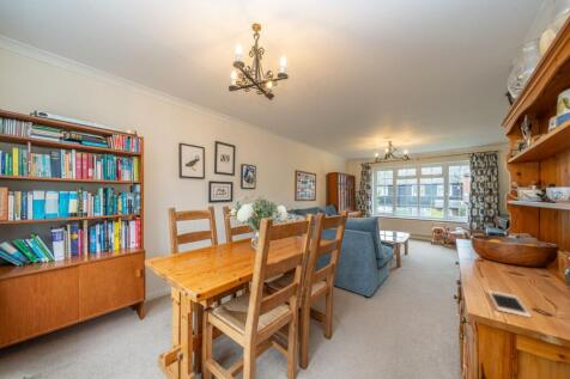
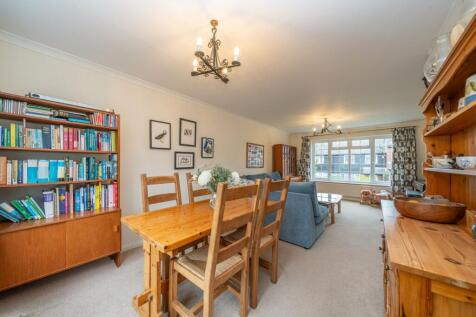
- cell phone (507, 302)
